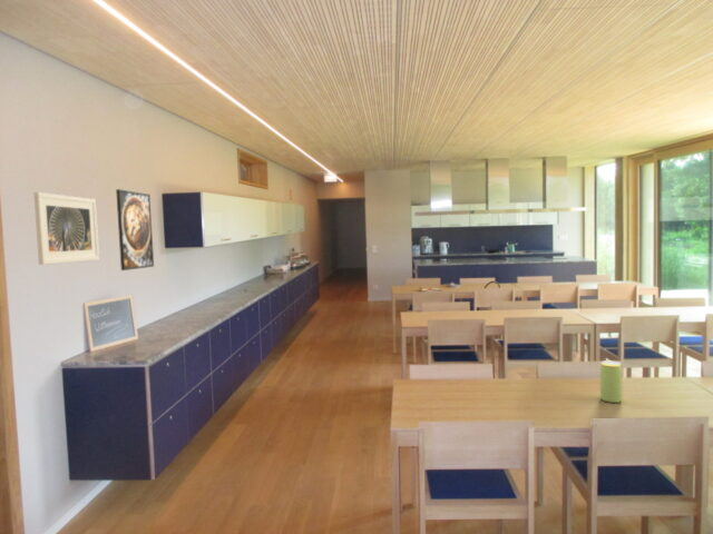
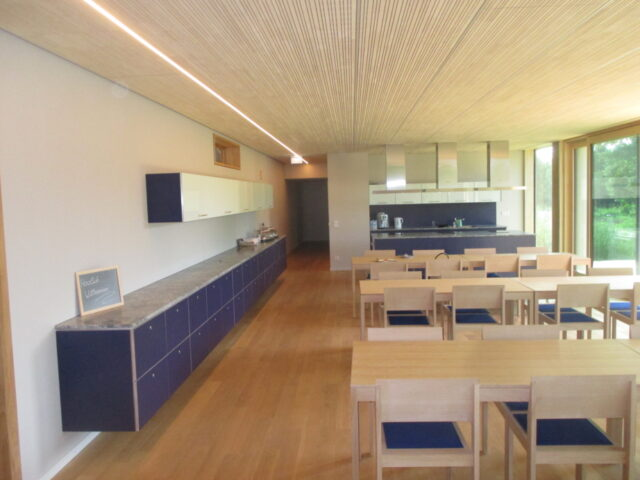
- jar (611, 380)
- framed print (69, 229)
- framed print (136, 230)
